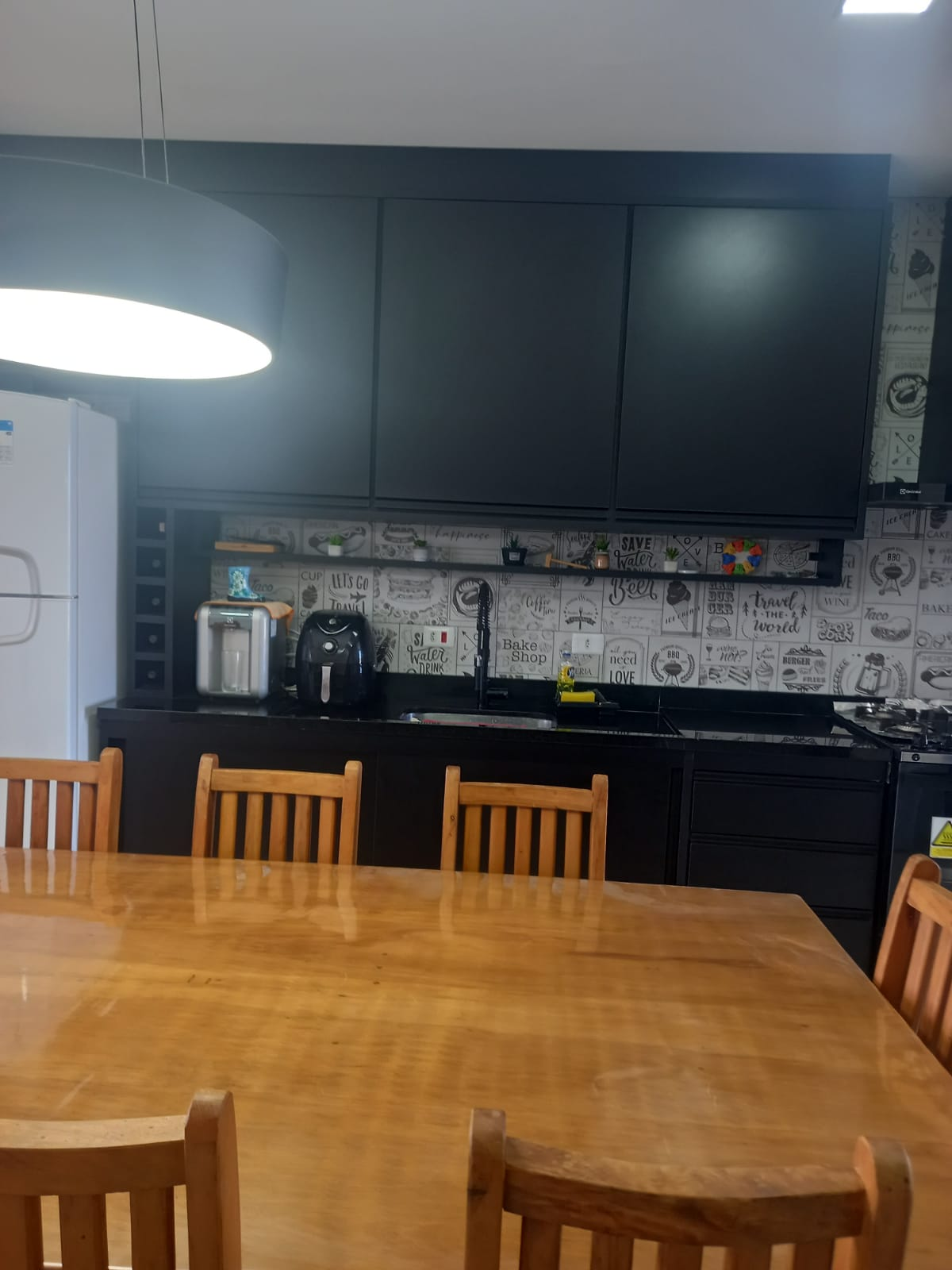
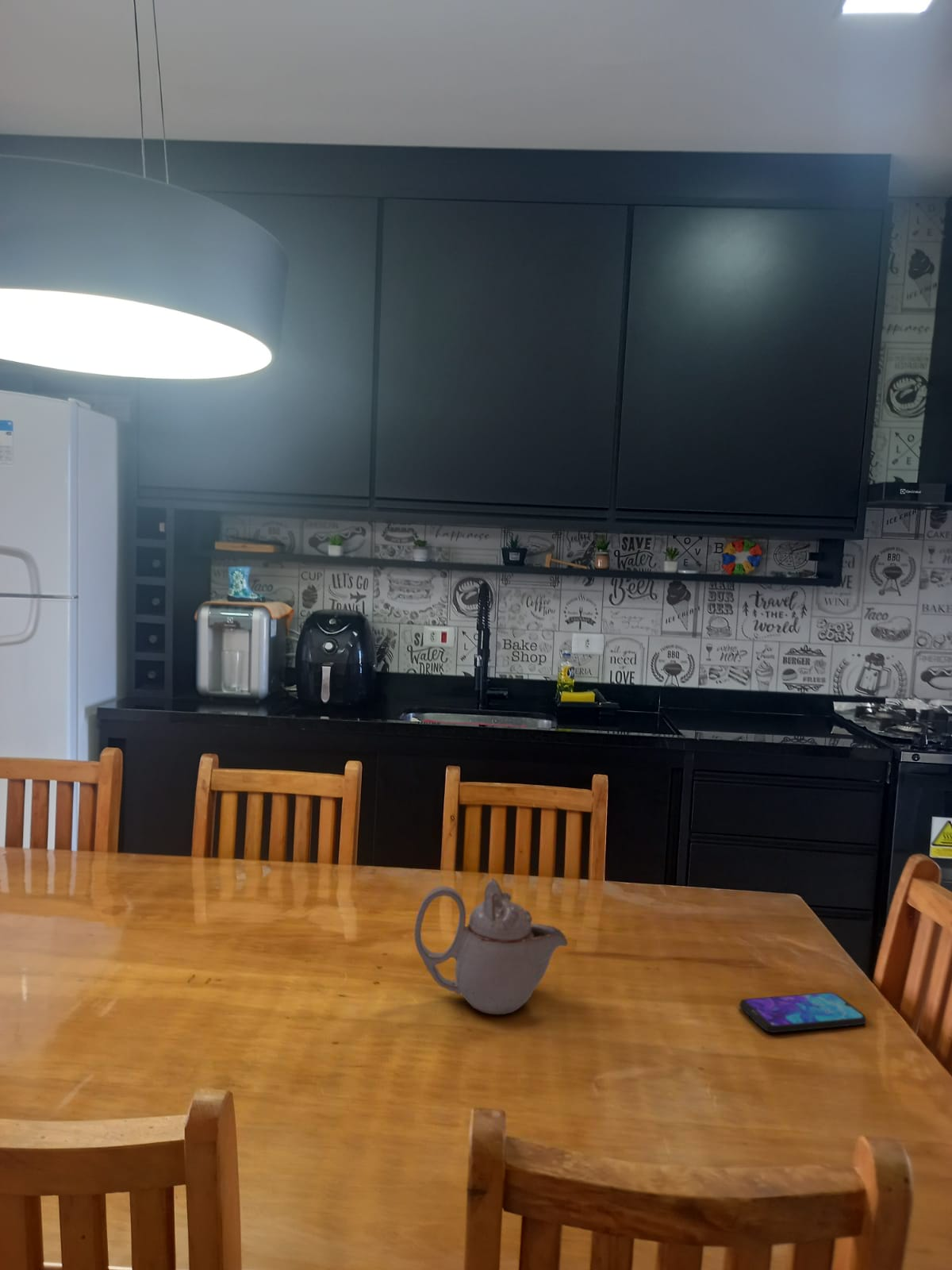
+ teapot (490, 943)
+ smartphone (802, 1011)
